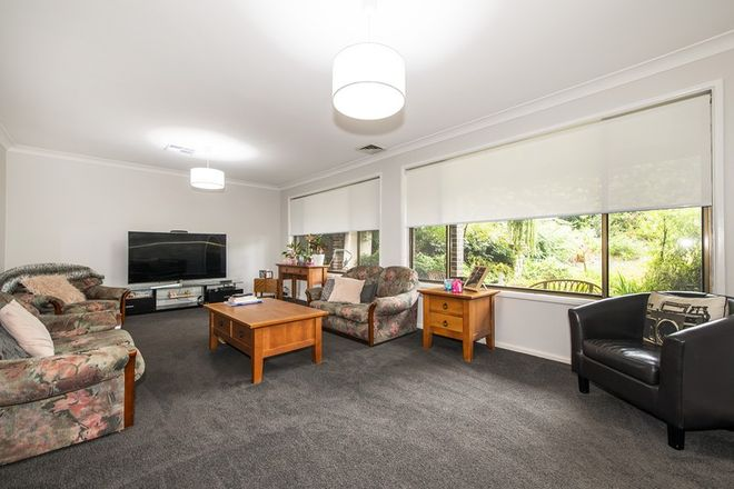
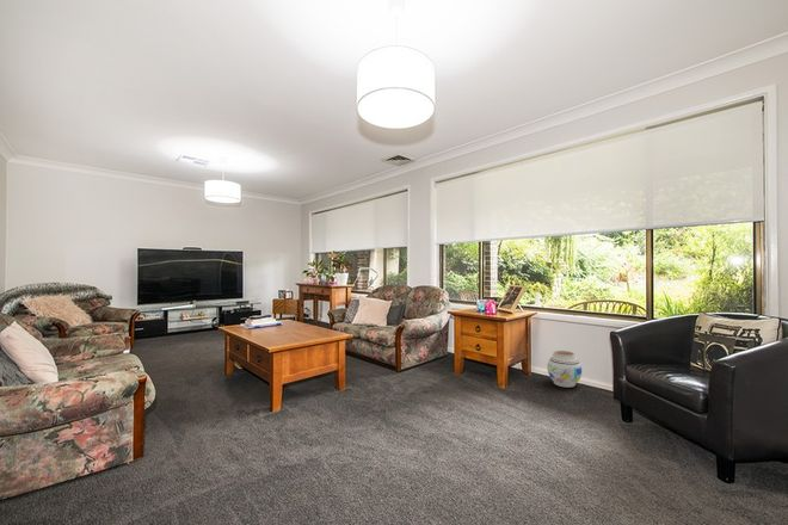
+ vase (564, 369)
